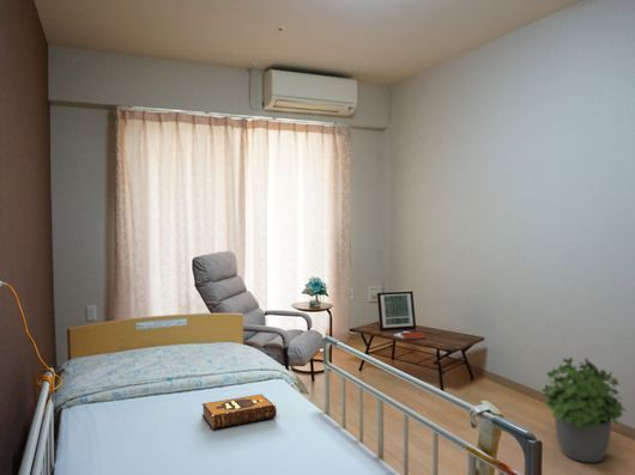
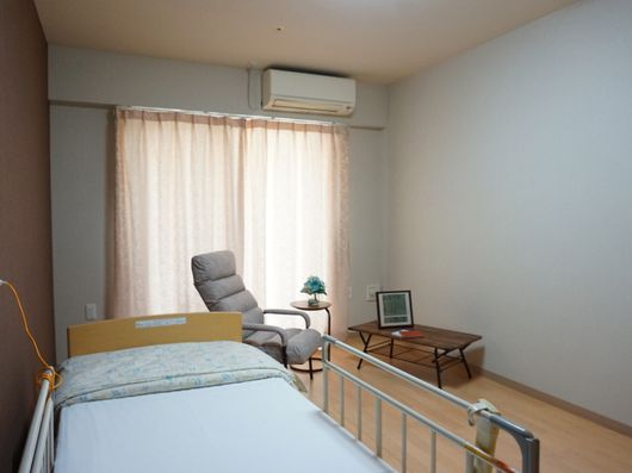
- hardback book (238, 410)
- potted plant (581, 406)
